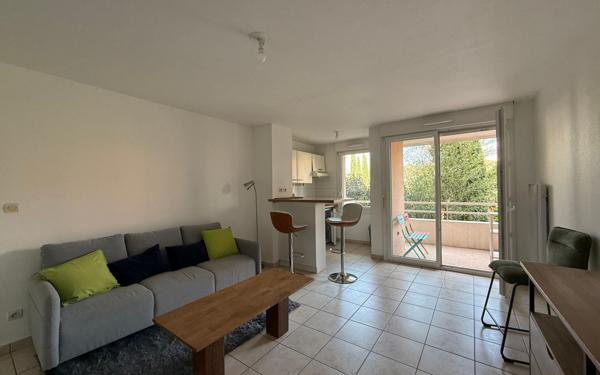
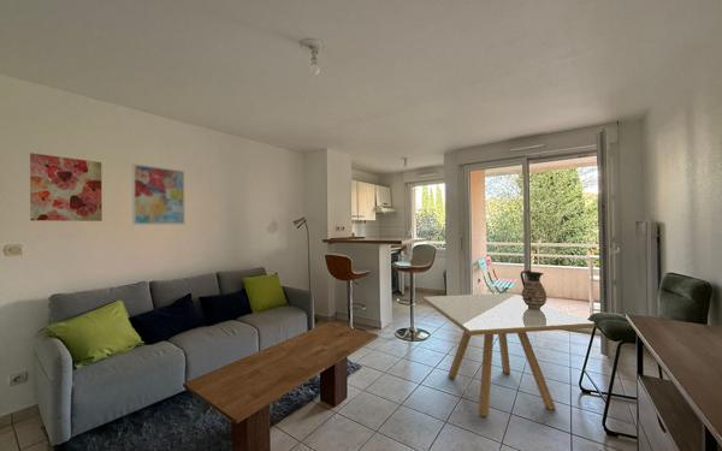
+ wall art (67, 189)
+ dining table (491, 349)
+ wall art (160, 196)
+ ceramic jug (532, 289)
